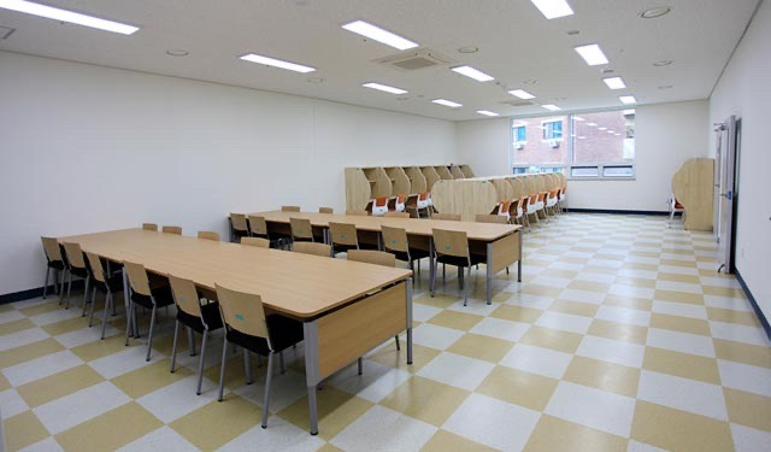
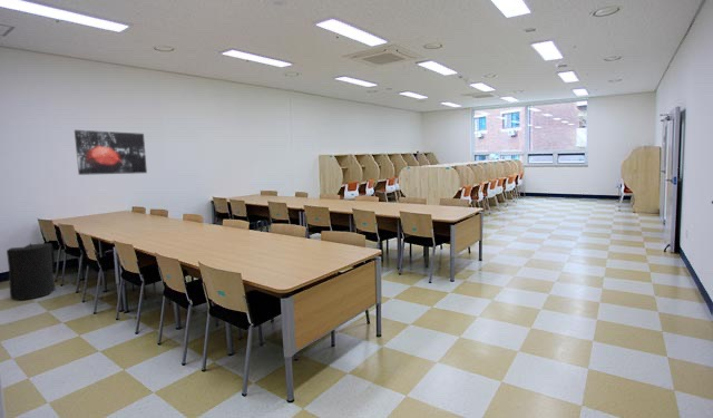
+ trash can (31, 269)
+ wall art (113, 153)
